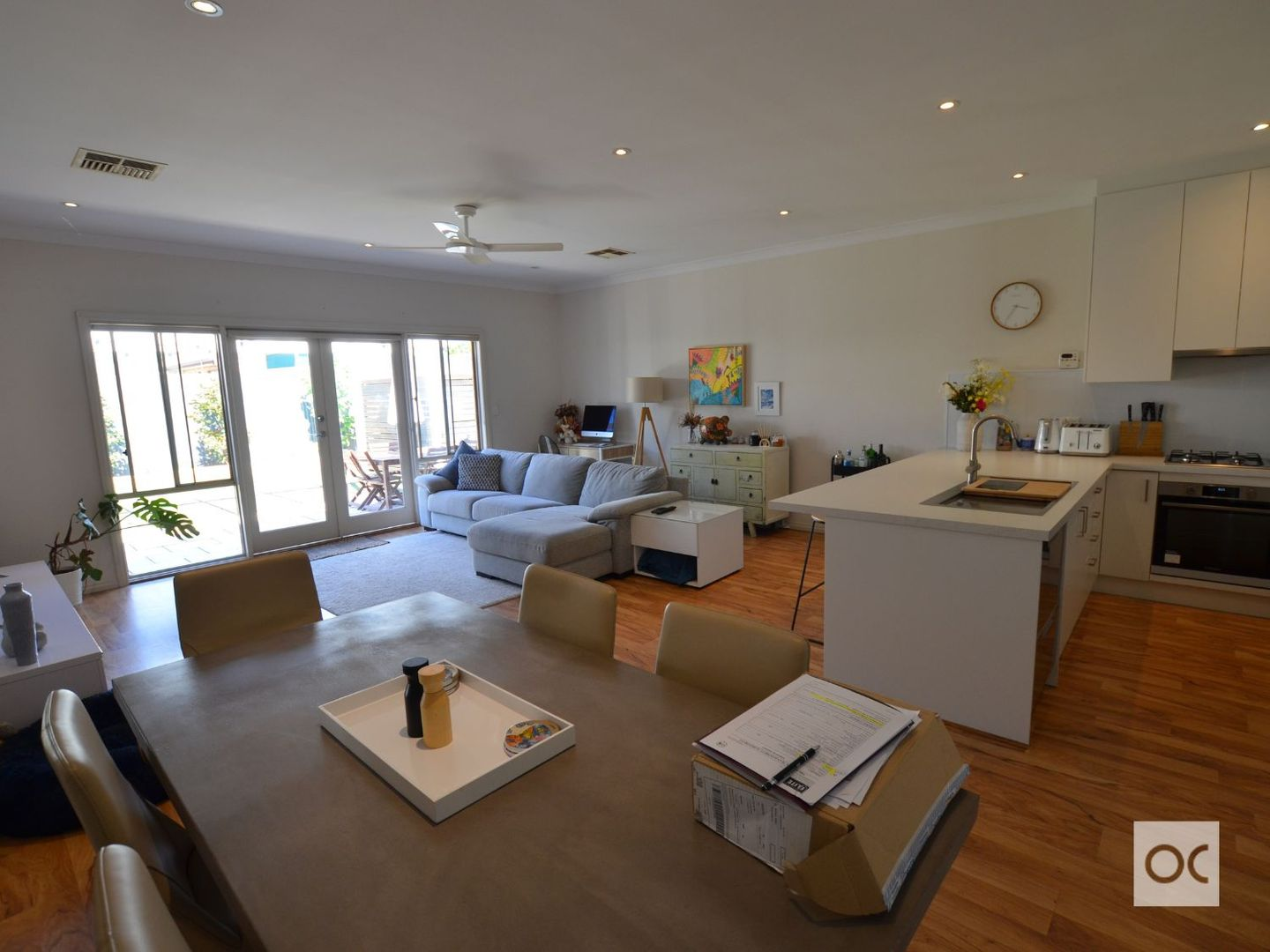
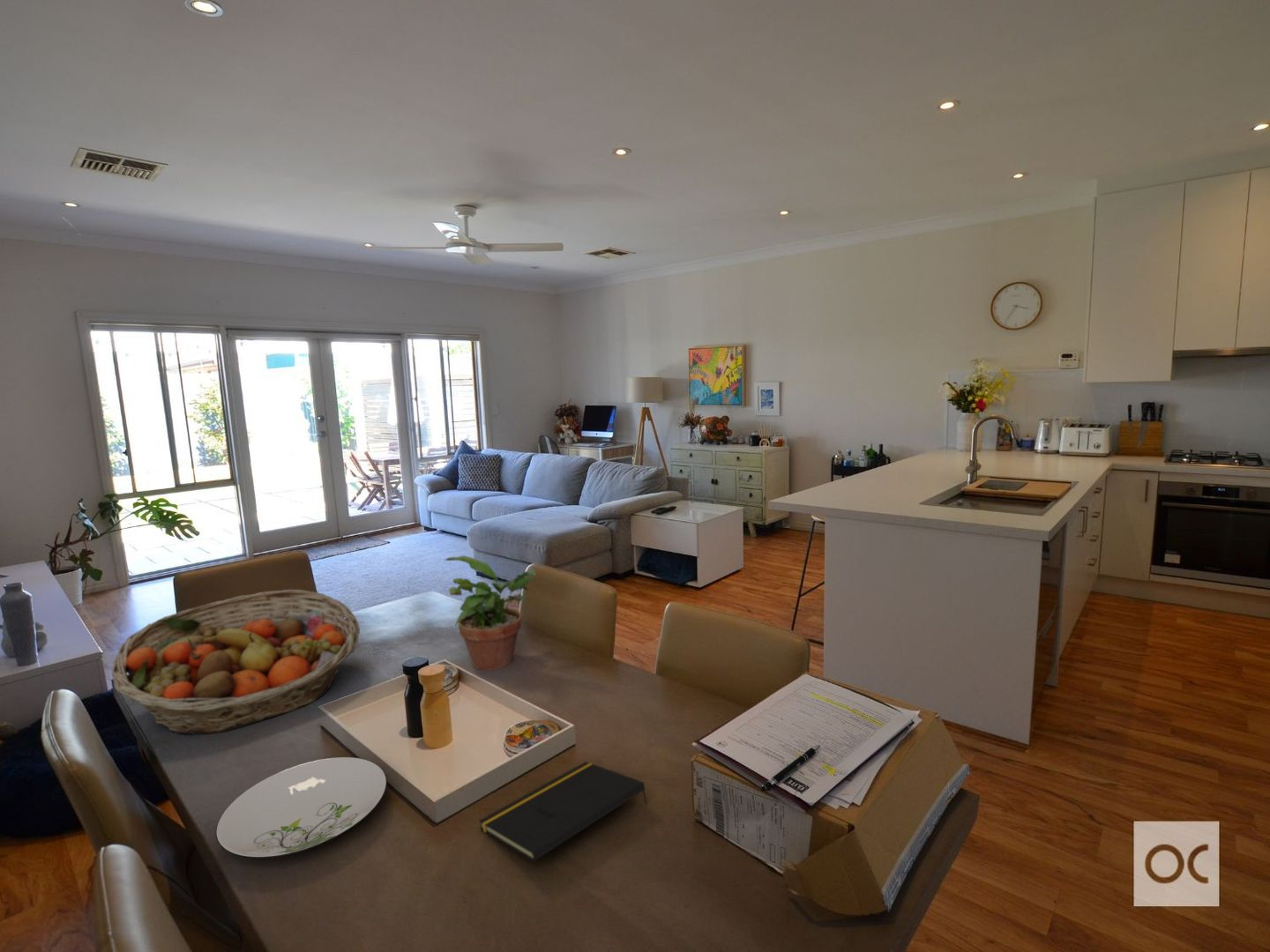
+ fruit basket (247, 657)
+ notepad (563, 805)
+ plate (307, 809)
+ potted plant (501, 609)
